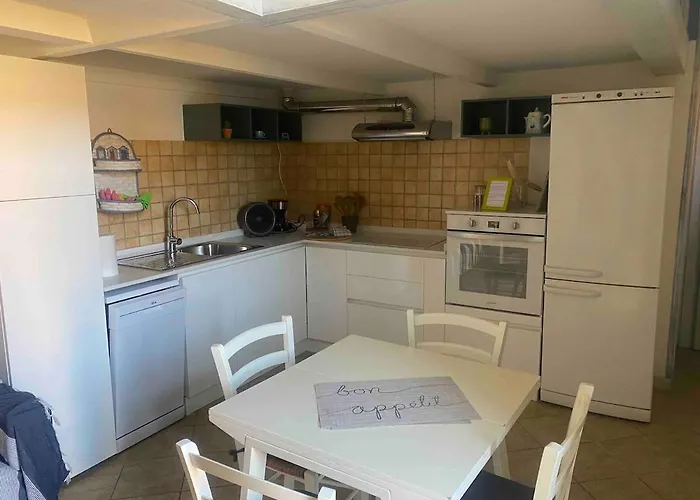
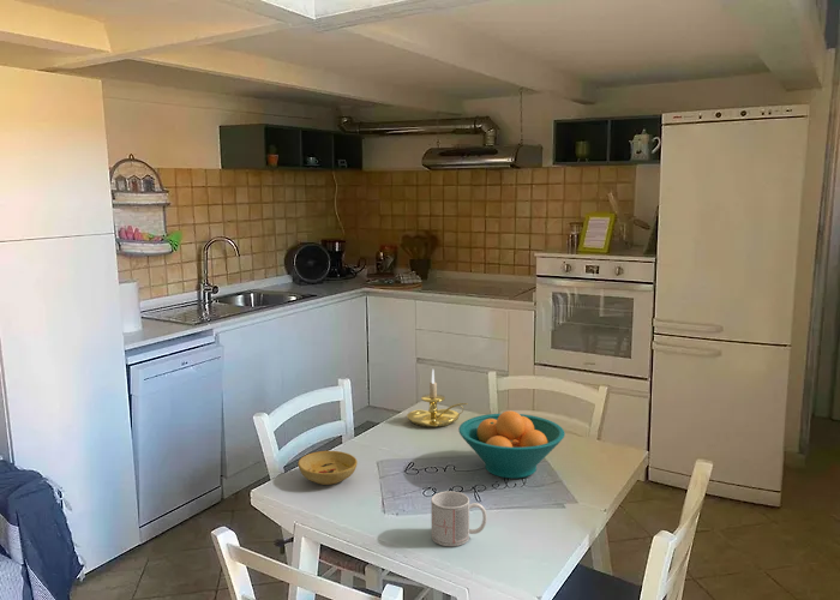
+ mug (458, 517)
+ bowl (328, 469)
+ fruit bowl (510, 440)
+ candle holder (437, 395)
